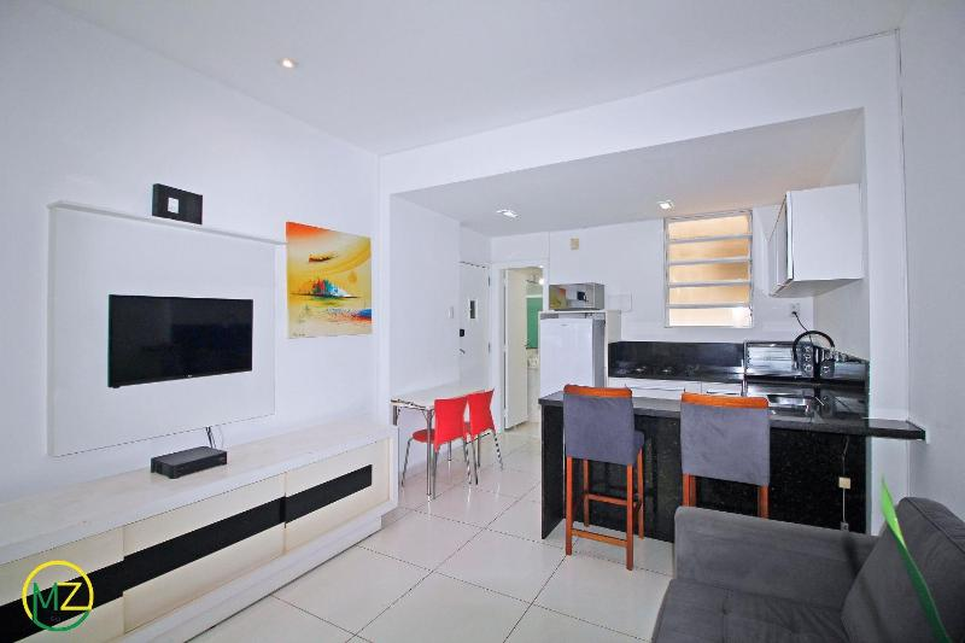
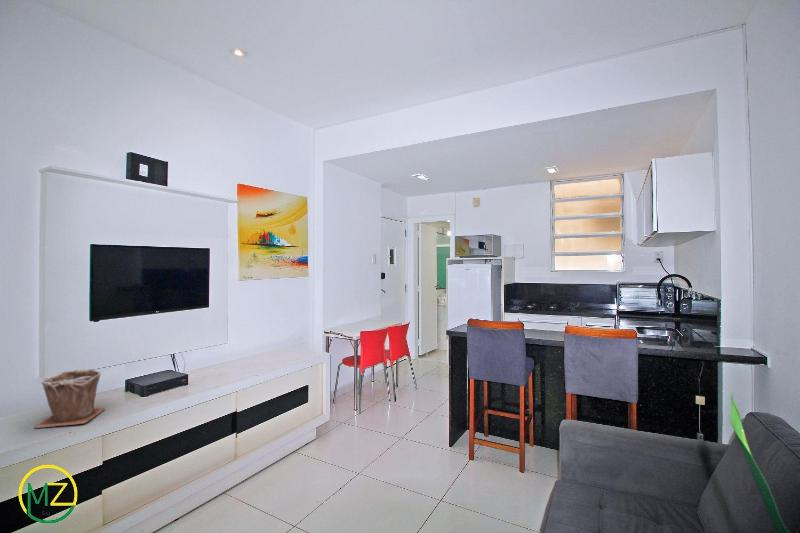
+ plant pot (71, 395)
